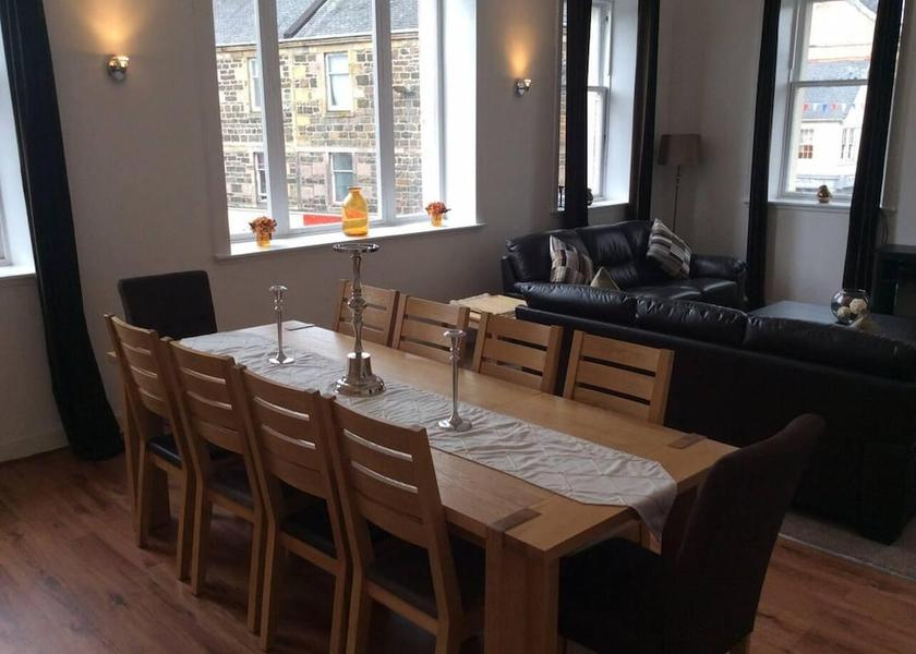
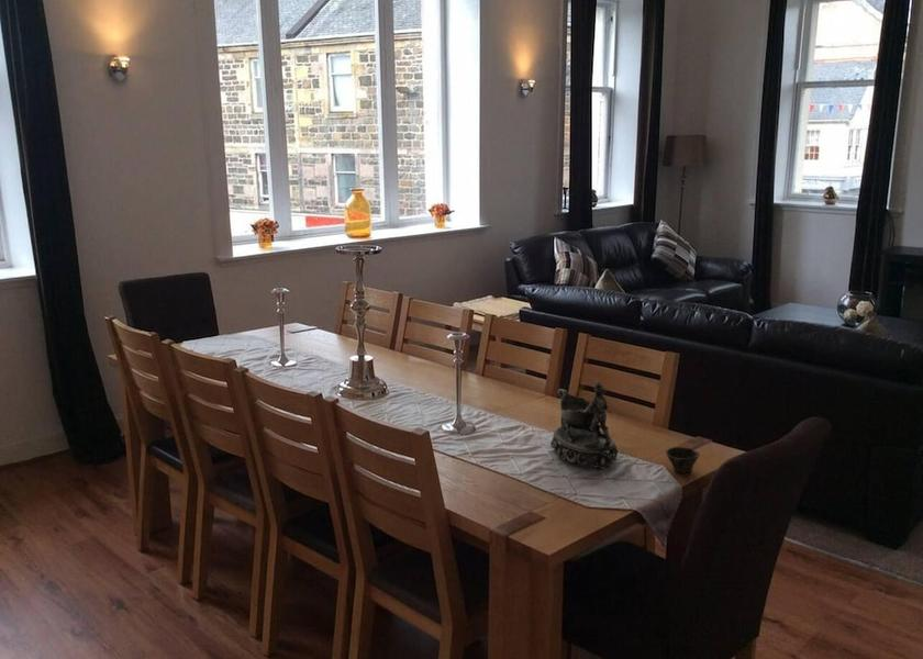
+ cup (681, 461)
+ decorative bowl (579, 413)
